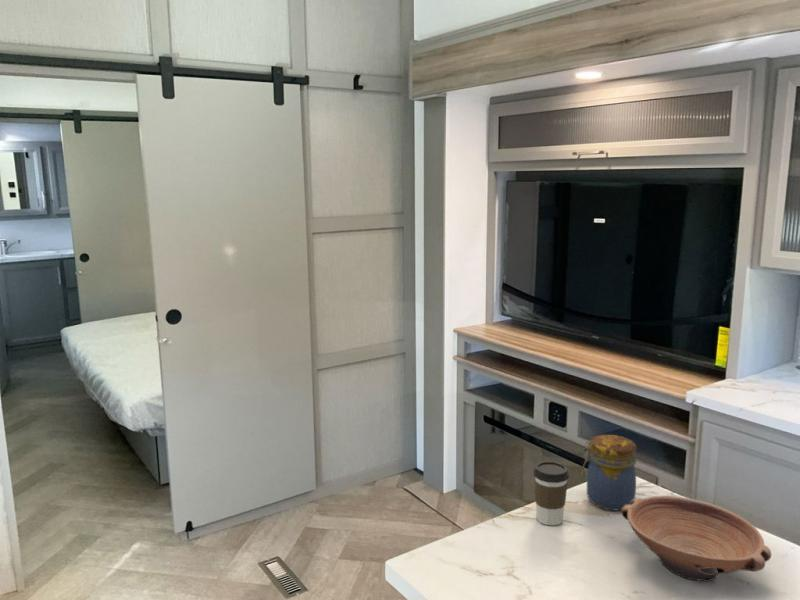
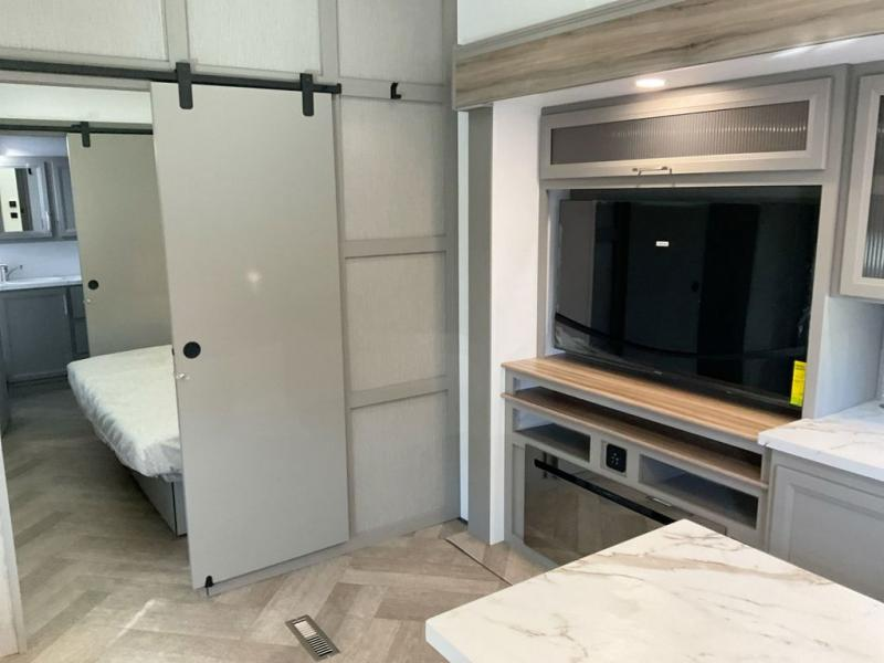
- jar (608, 470)
- coffee cup (550, 493)
- bowl (691, 544)
